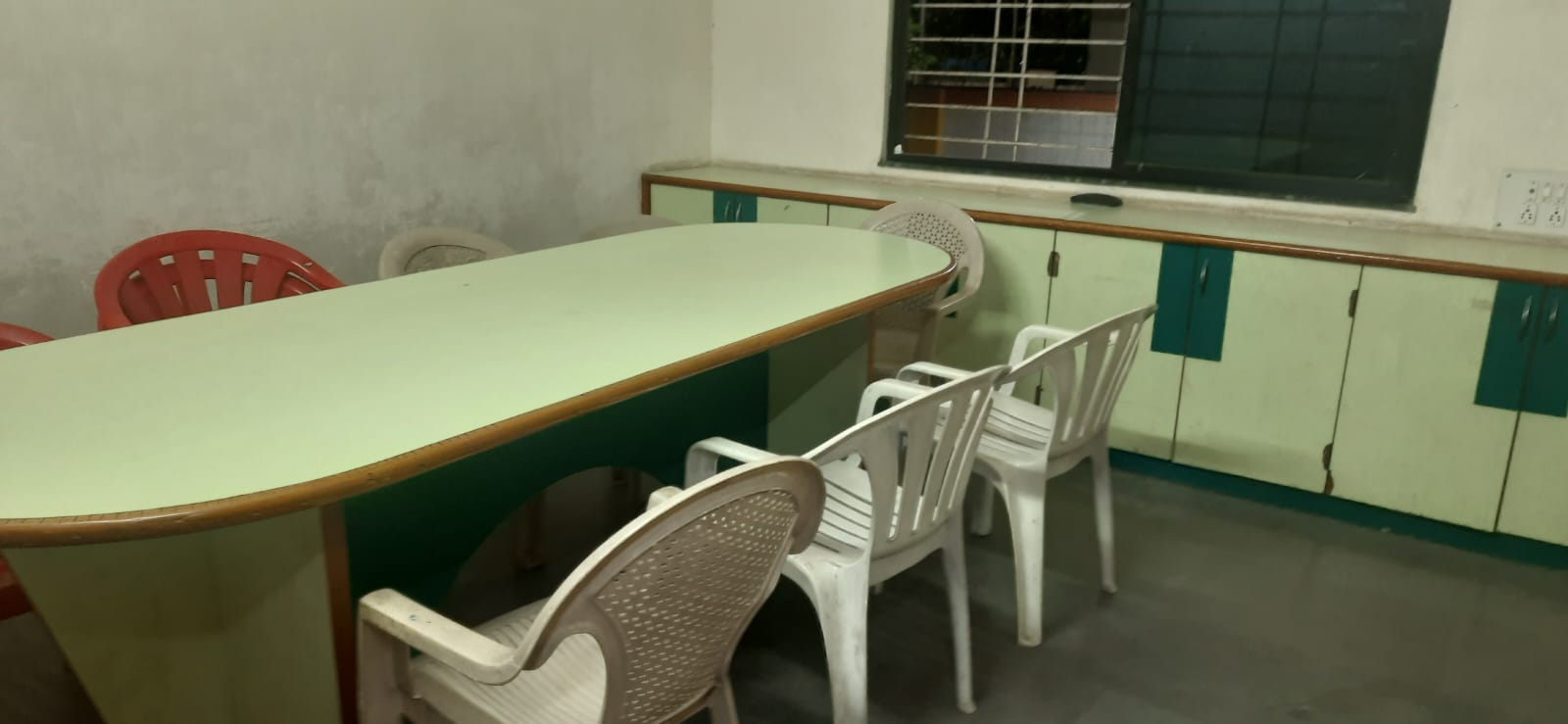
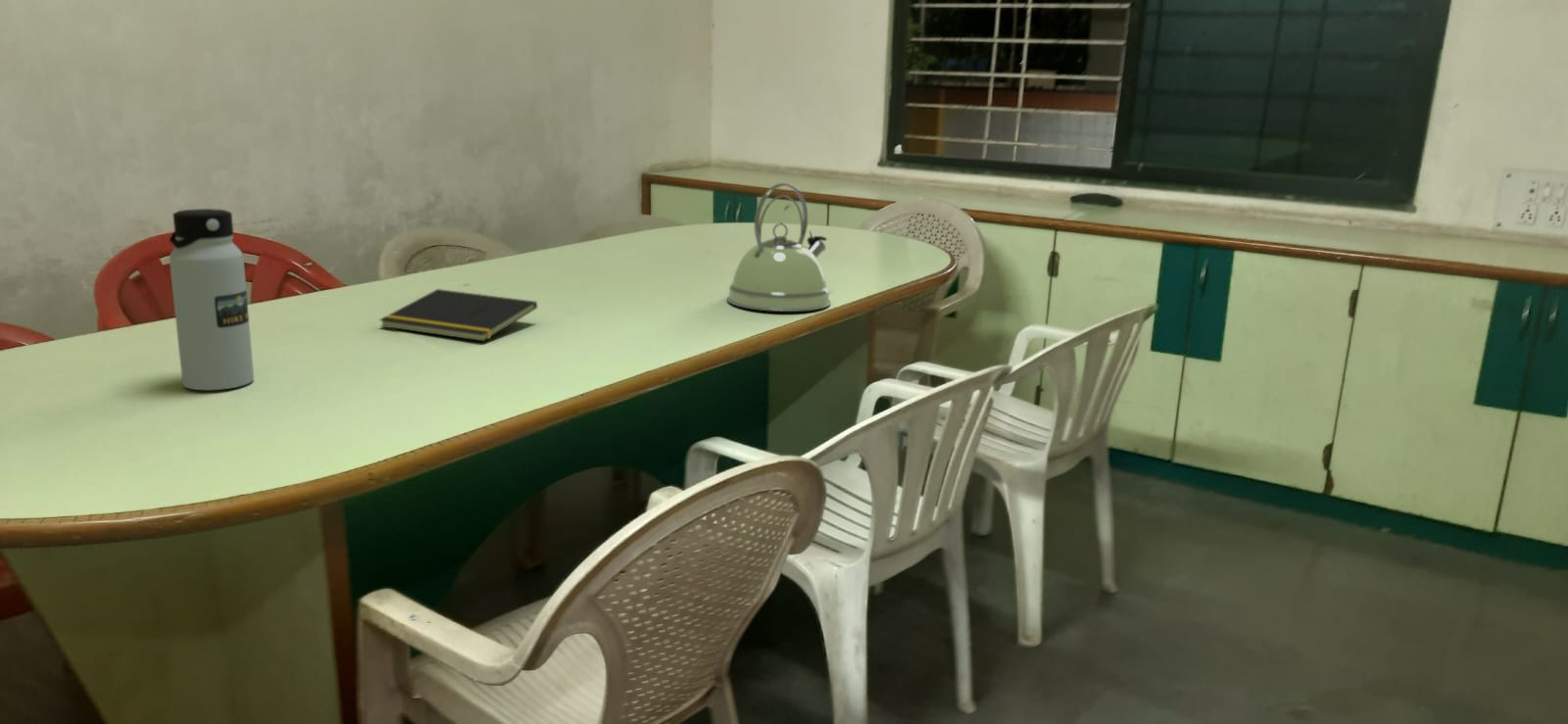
+ kettle (785, 242)
+ water bottle (211, 298)
+ notepad (459, 314)
